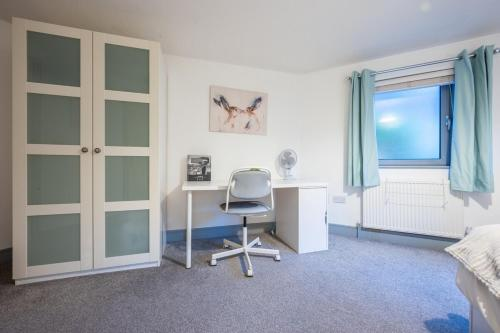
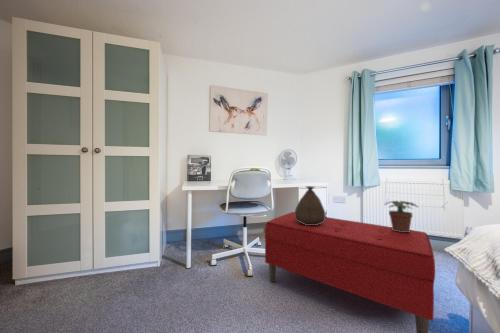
+ bench (339, 258)
+ potted plant (401, 216)
+ bag (310, 204)
